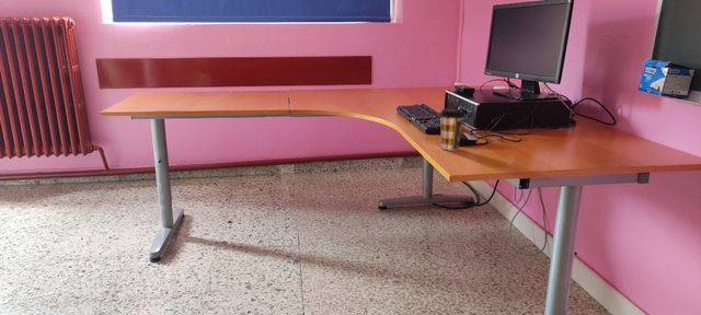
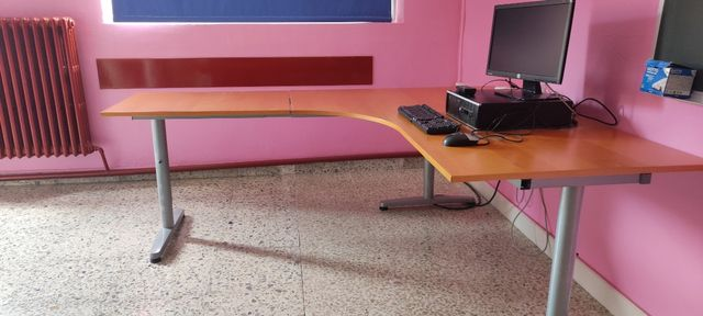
- coffee cup (450, 129)
